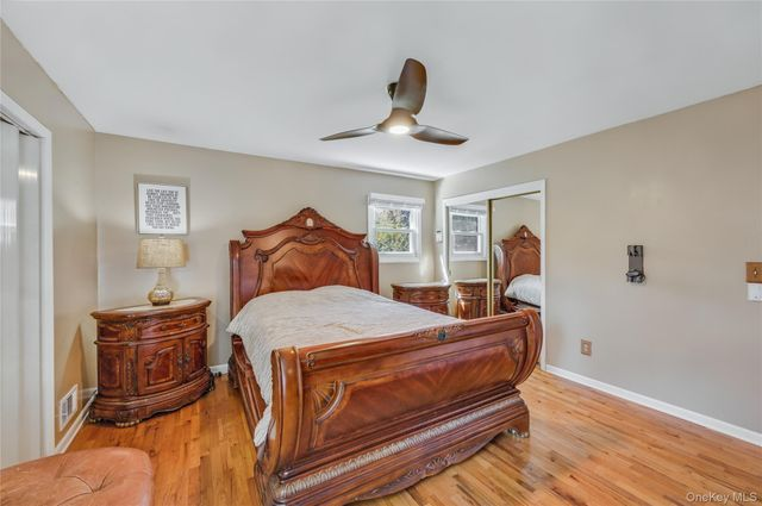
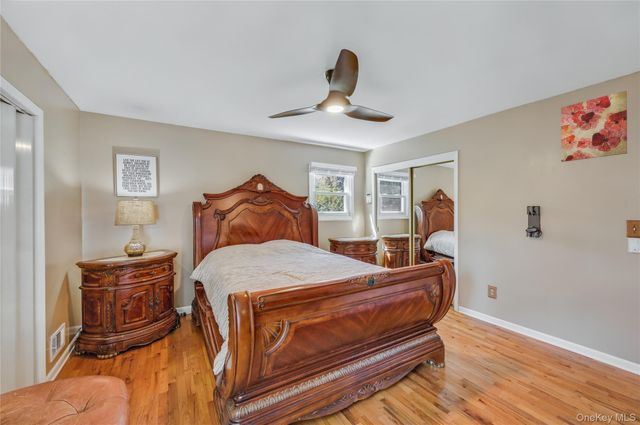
+ wall art (591, 128)
